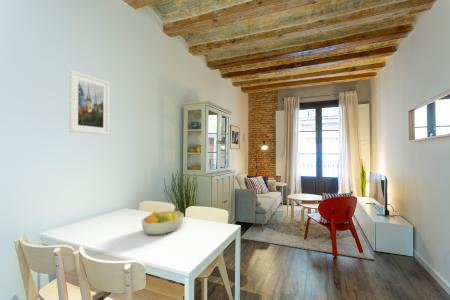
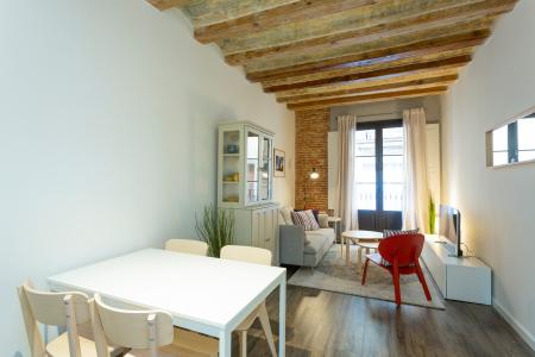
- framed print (91, 104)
- fruit bowl (163, 220)
